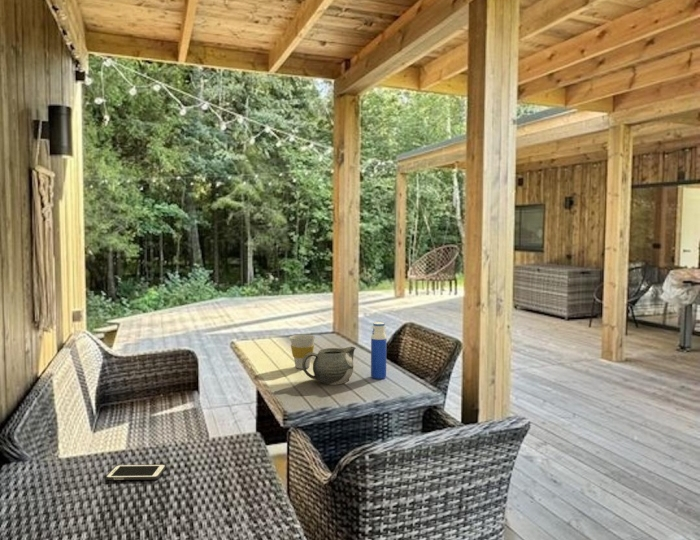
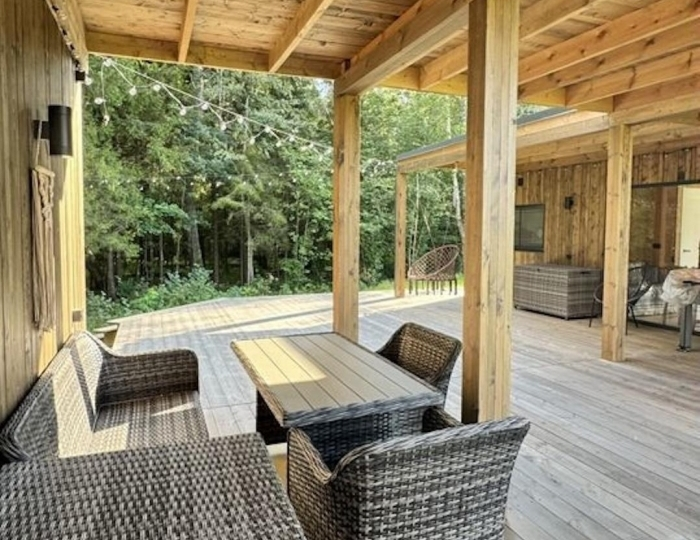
- cup (302, 352)
- cell phone (136, 472)
- teapot (329, 364)
- water bottle (378, 350)
